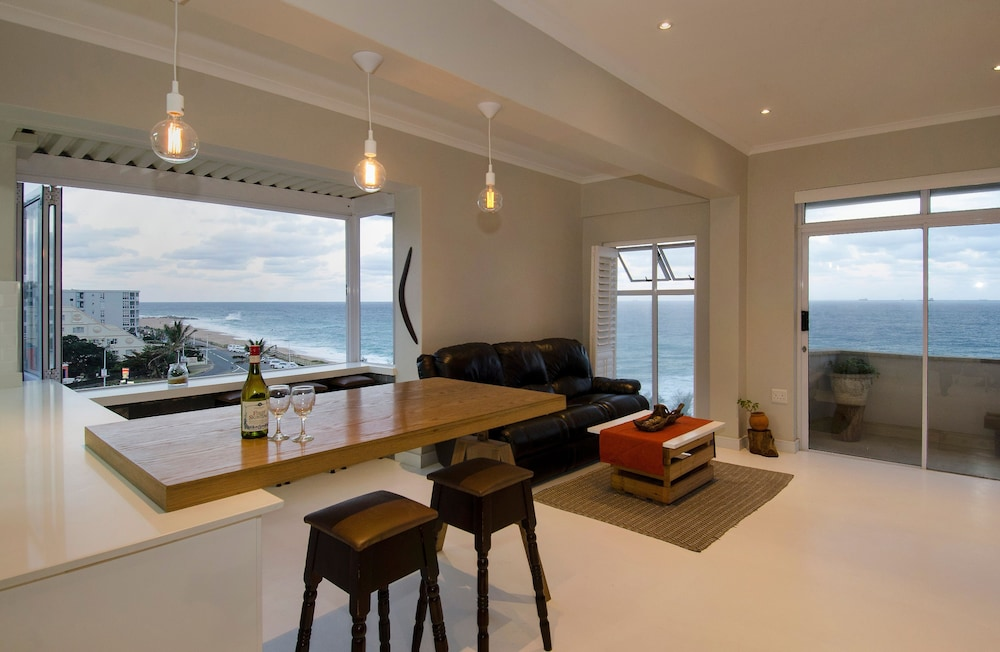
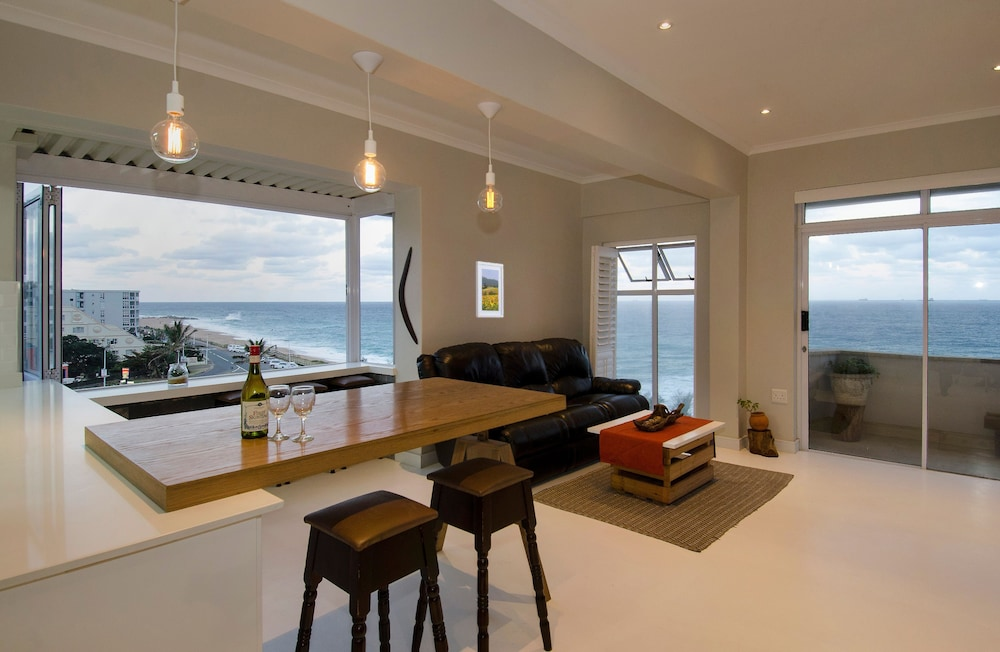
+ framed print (489, 290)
